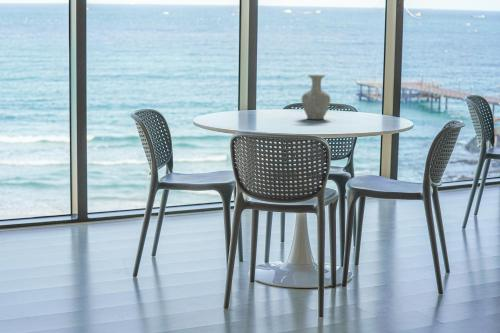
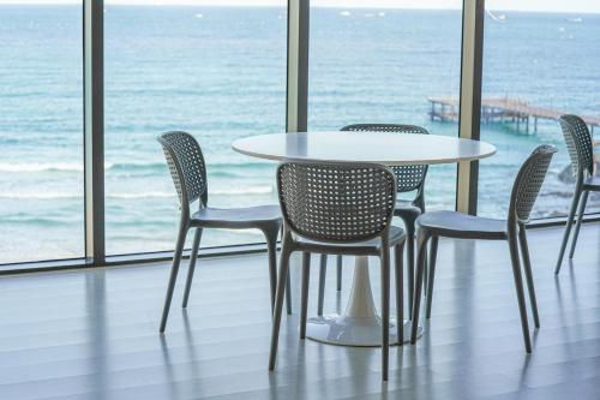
- vase (316, 97)
